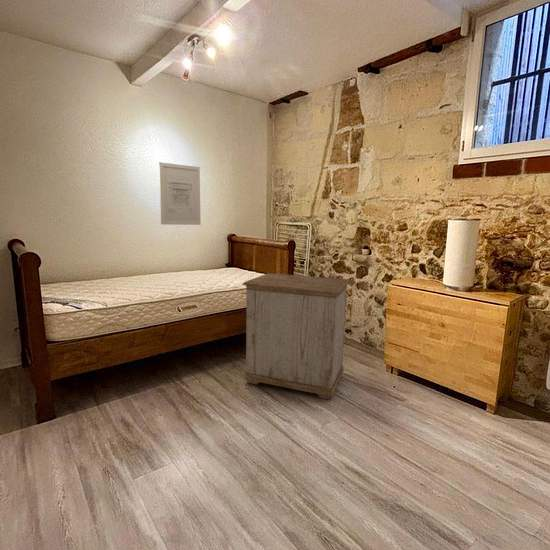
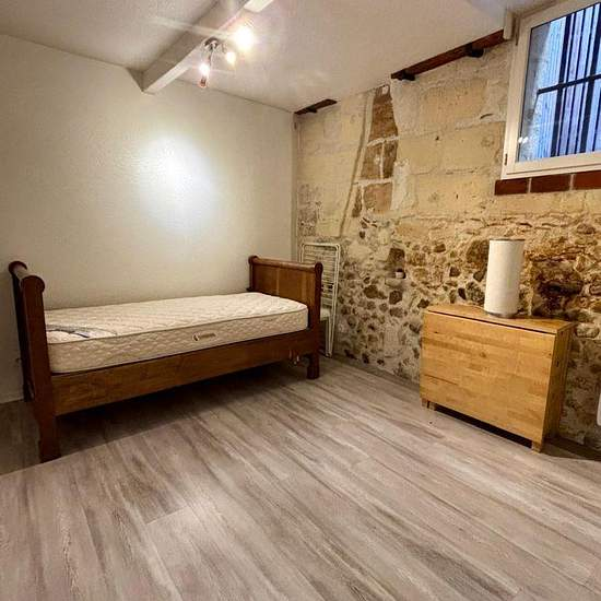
- nightstand (296, 330)
- wall art (180, 195)
